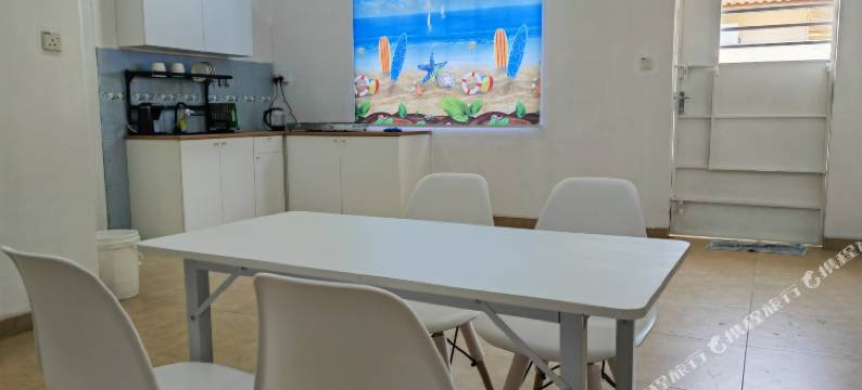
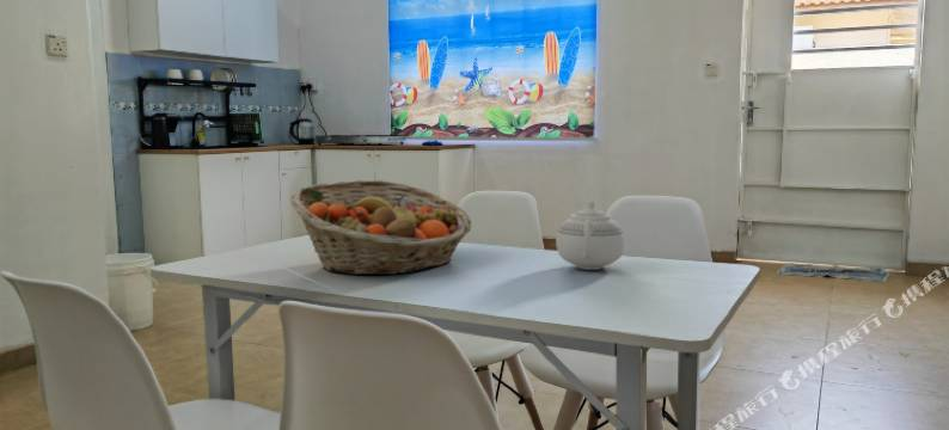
+ fruit basket (382, 223)
+ teapot (589, 234)
